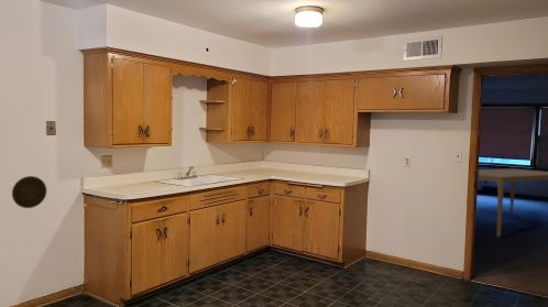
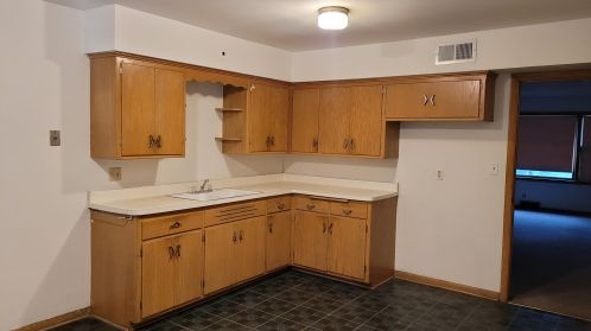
- dining table (511, 198)
- decorative plate (30, 191)
